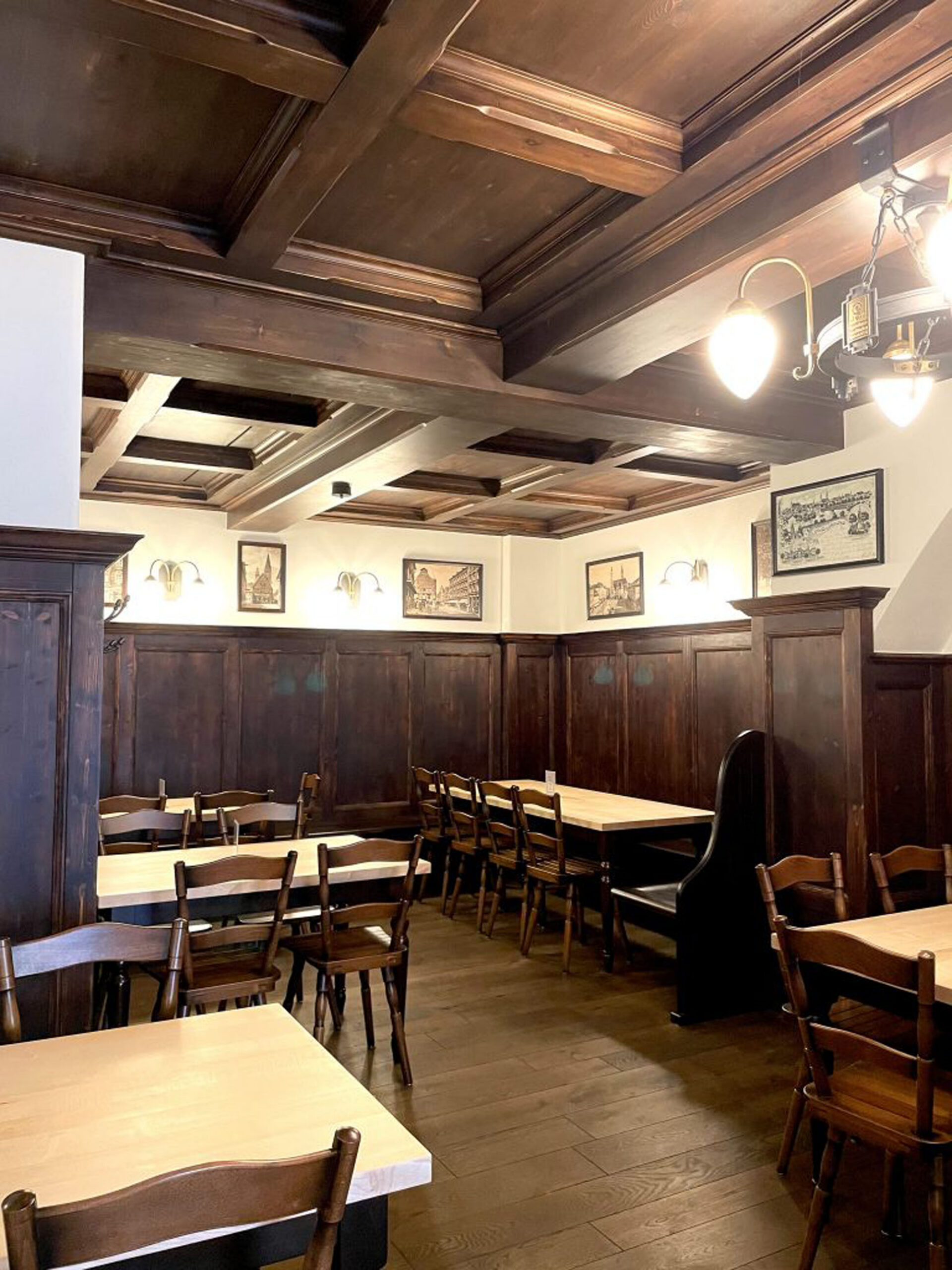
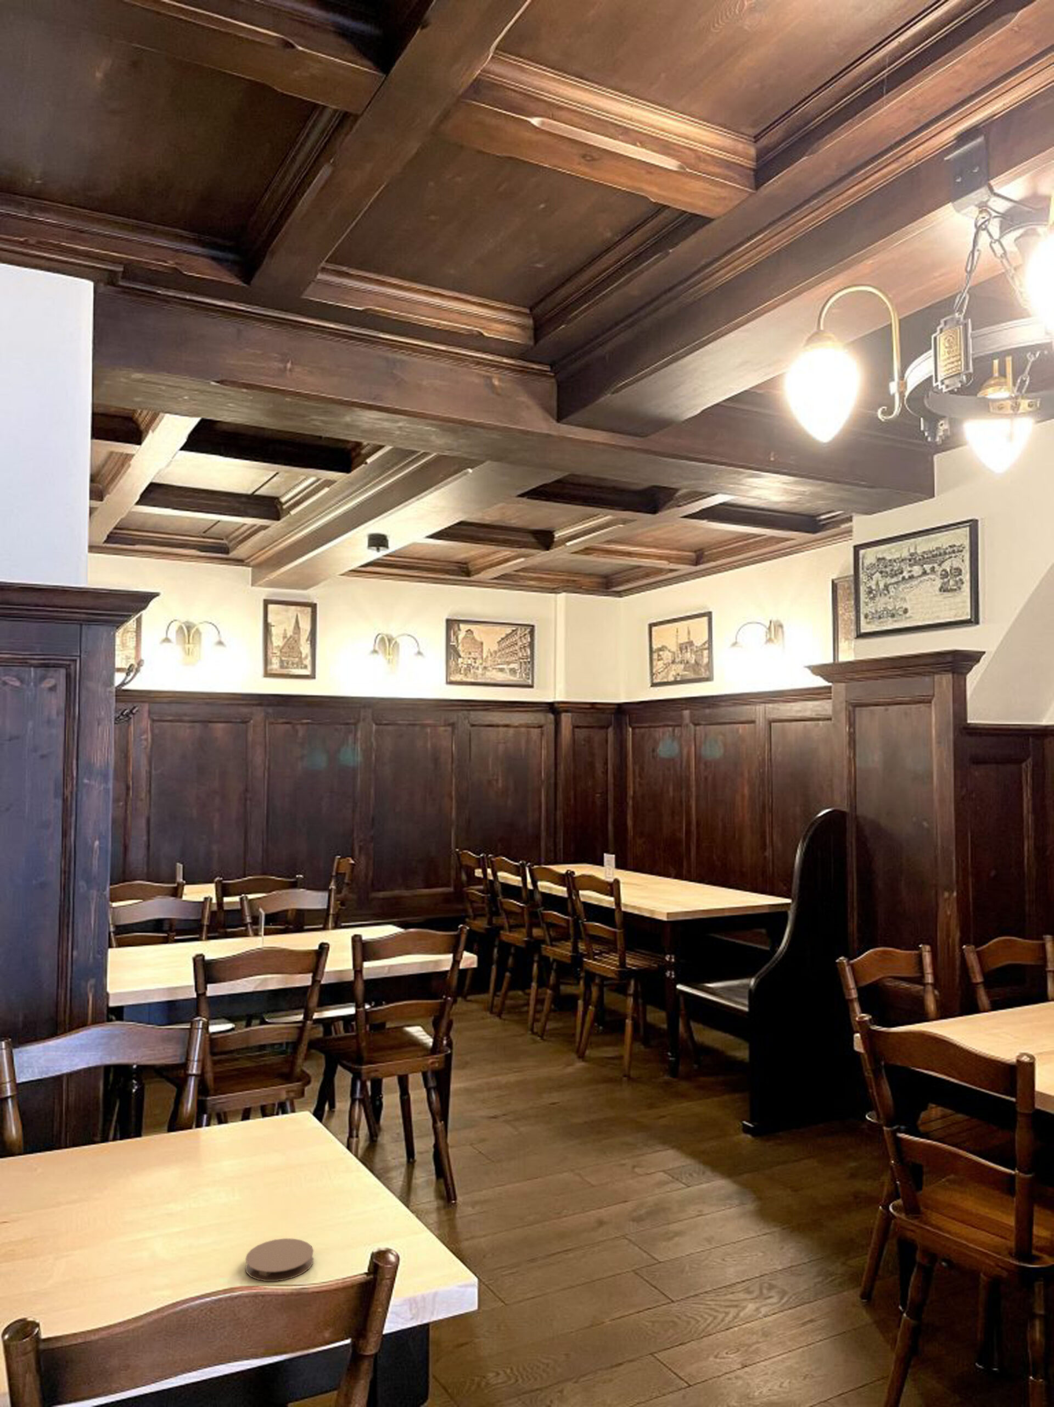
+ coaster (279, 1260)
